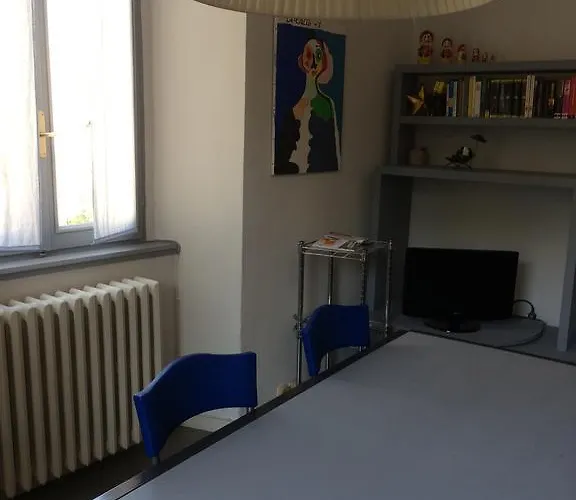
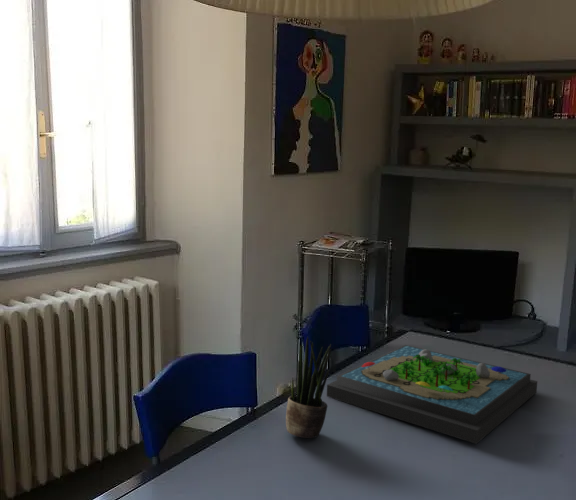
+ potted plant (310, 385)
+ board game (434, 376)
